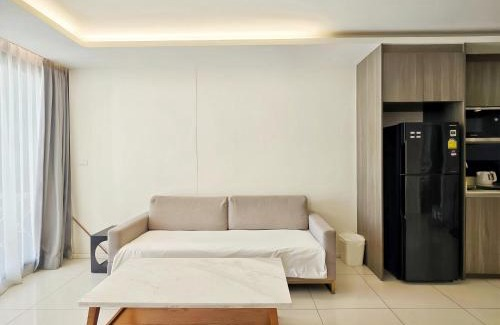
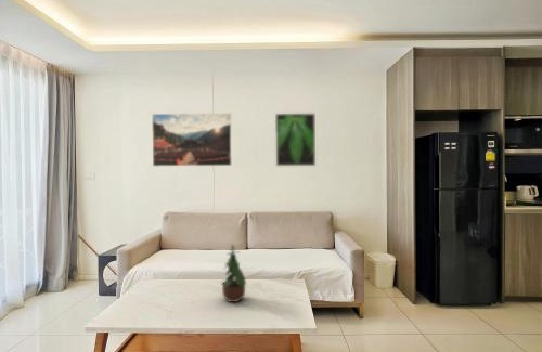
+ potted plant (234, 271)
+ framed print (192, 140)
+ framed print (295, 140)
